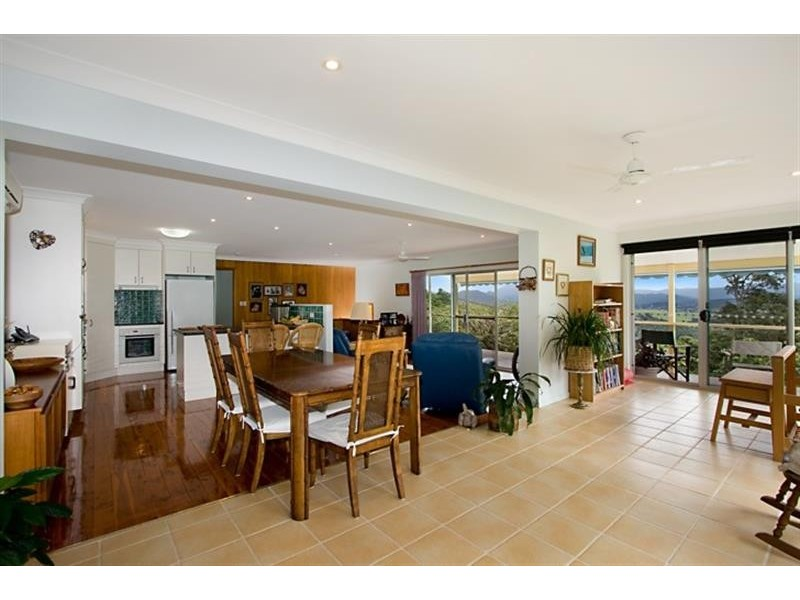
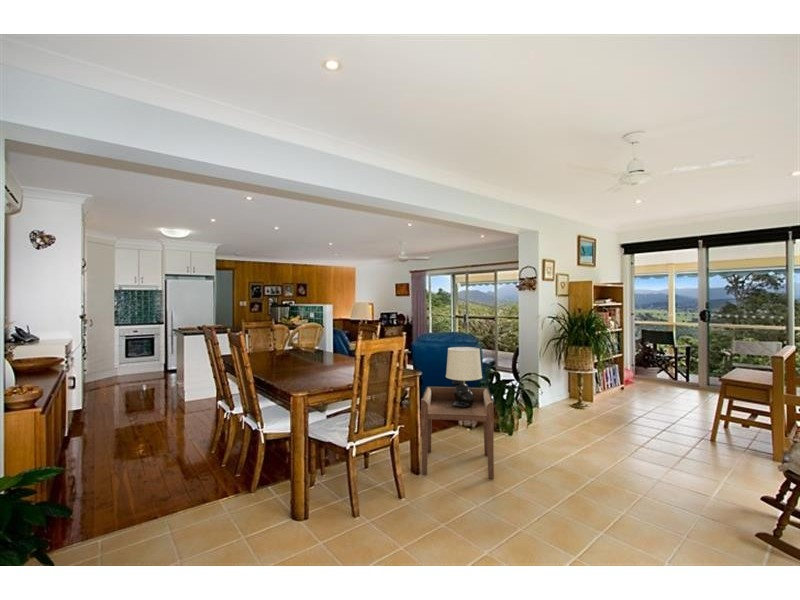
+ table lamp (463, 377)
+ side table (457, 419)
